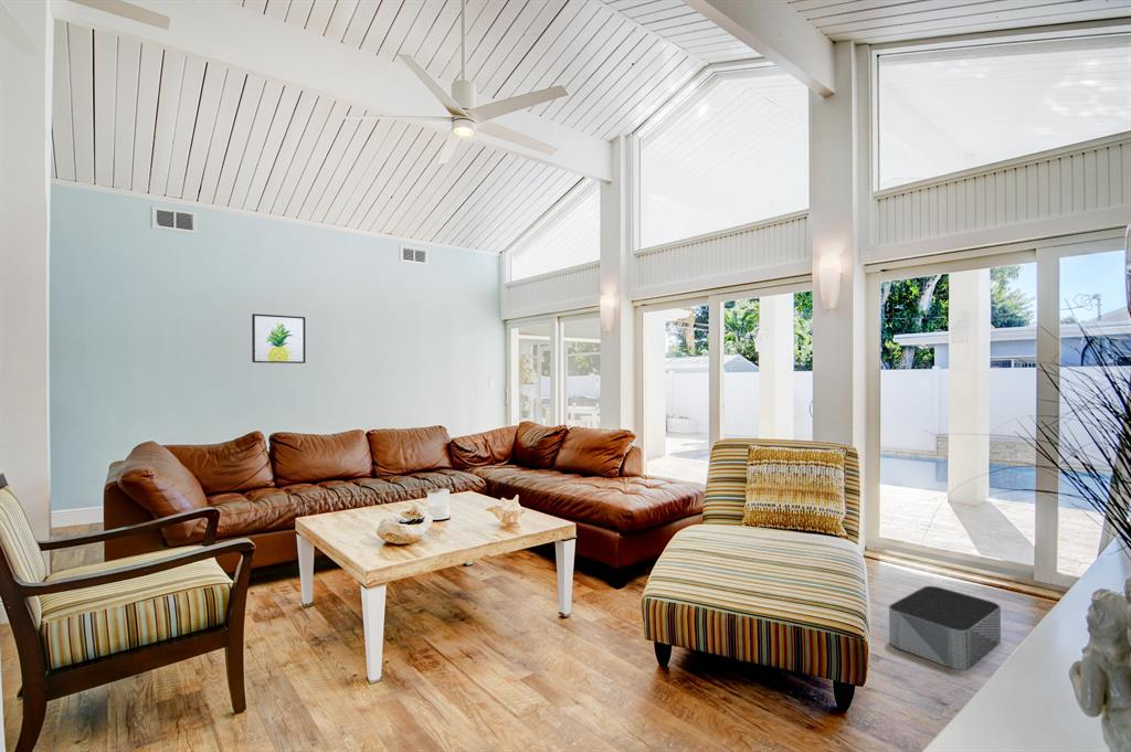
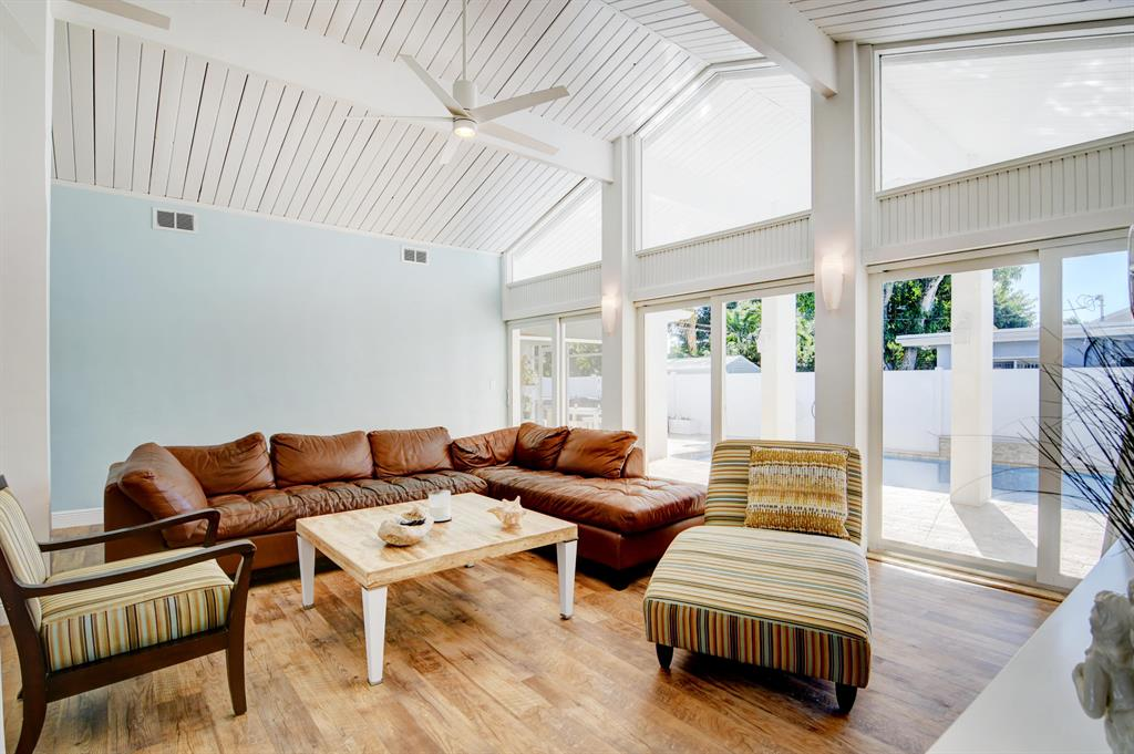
- wall art (278, 339)
- storage bin (944, 624)
